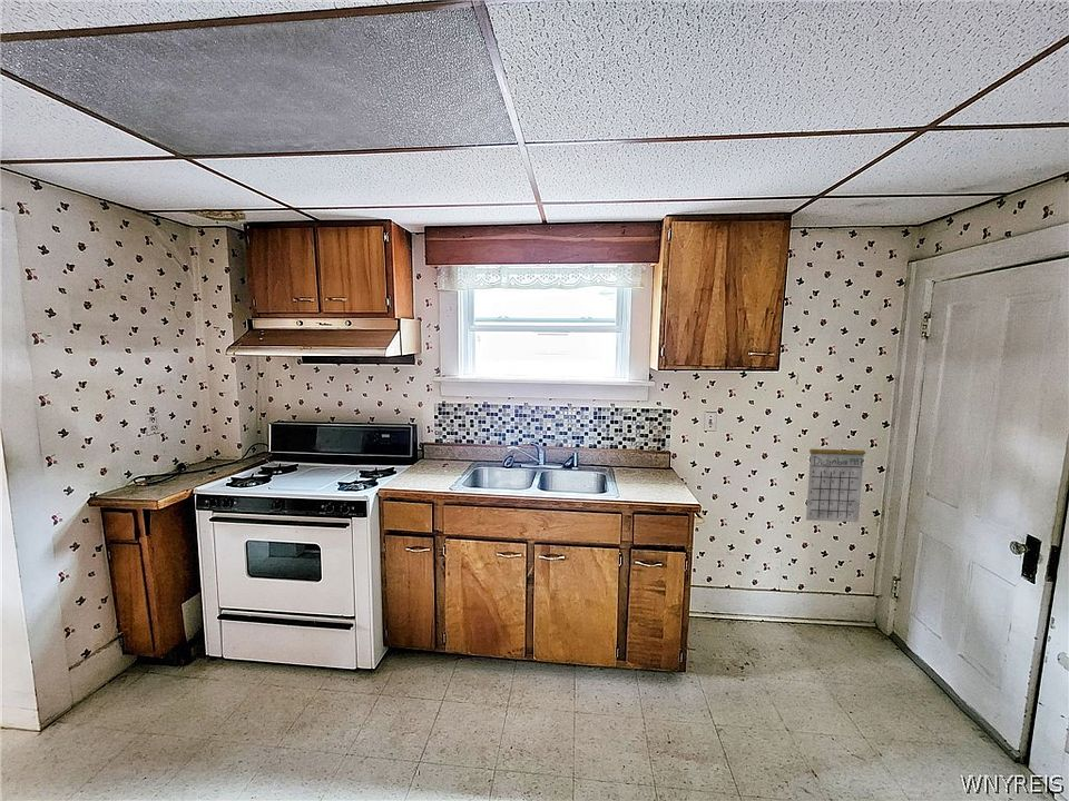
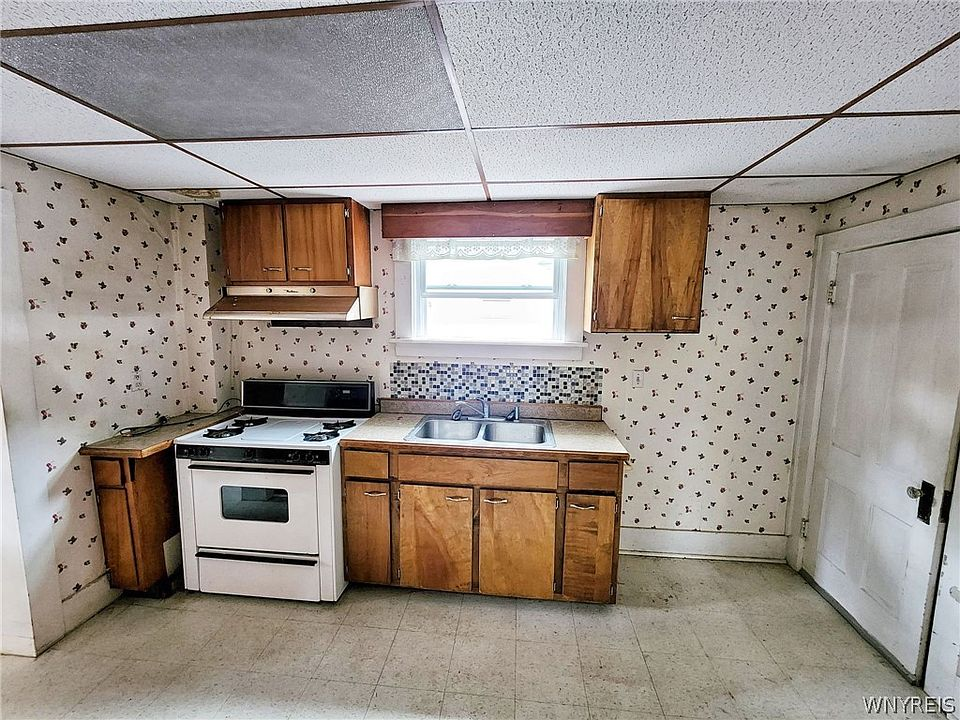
- calendar (835, 476)
